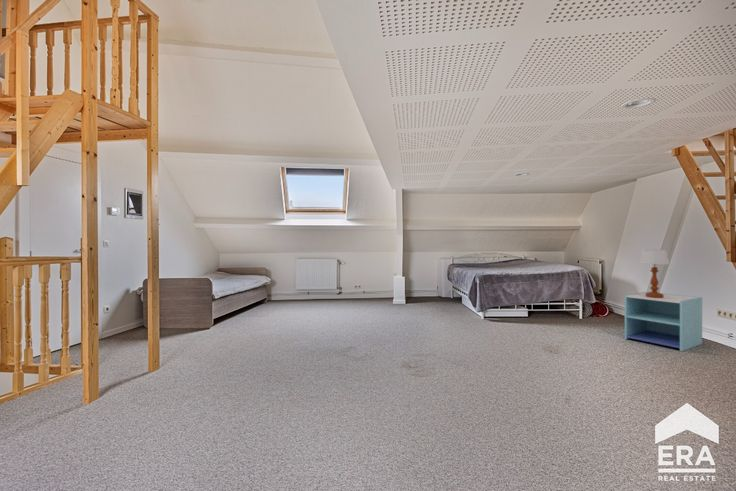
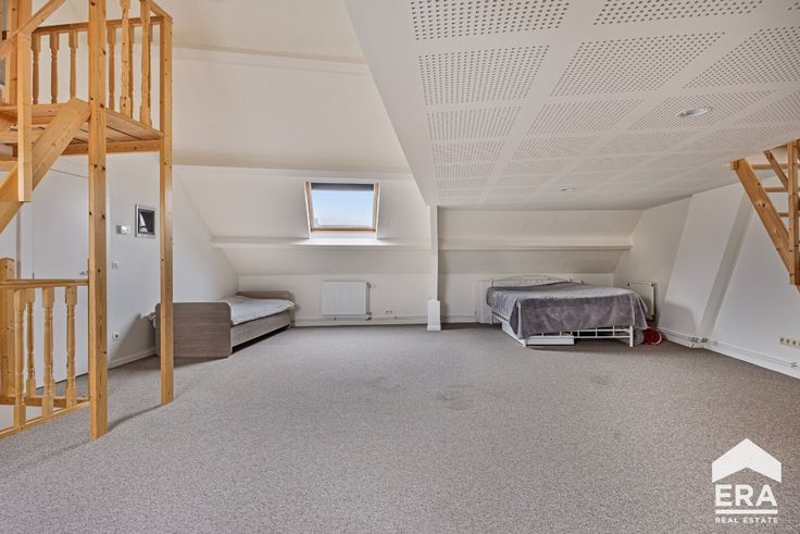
- nightstand (662, 318)
- table lamp (654, 273)
